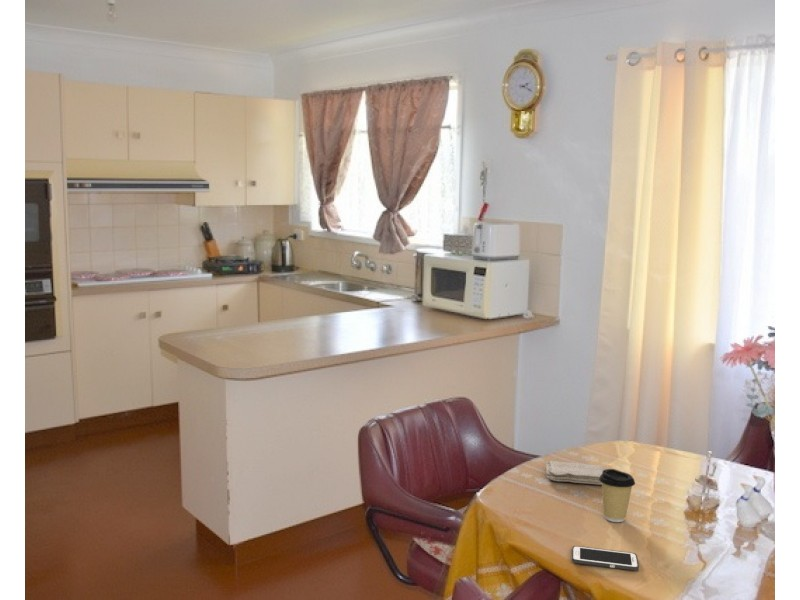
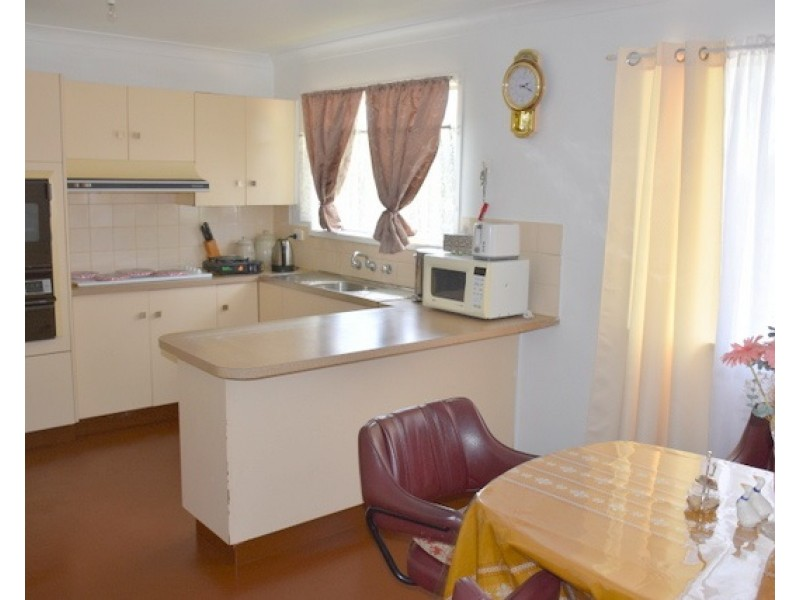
- washcloth (576, 472)
- cell phone (604, 558)
- coffee cup (616, 496)
